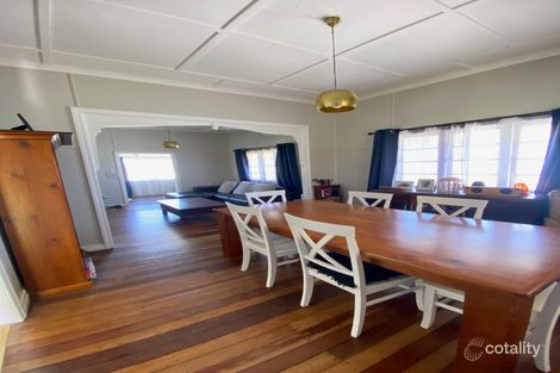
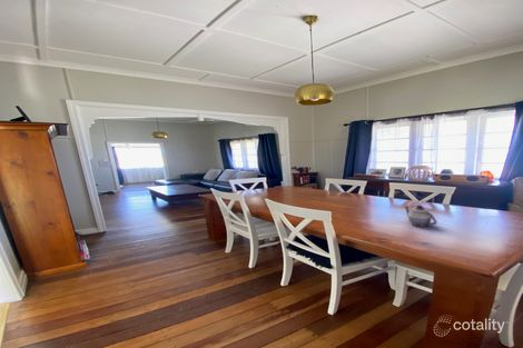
+ teapot (418, 215)
